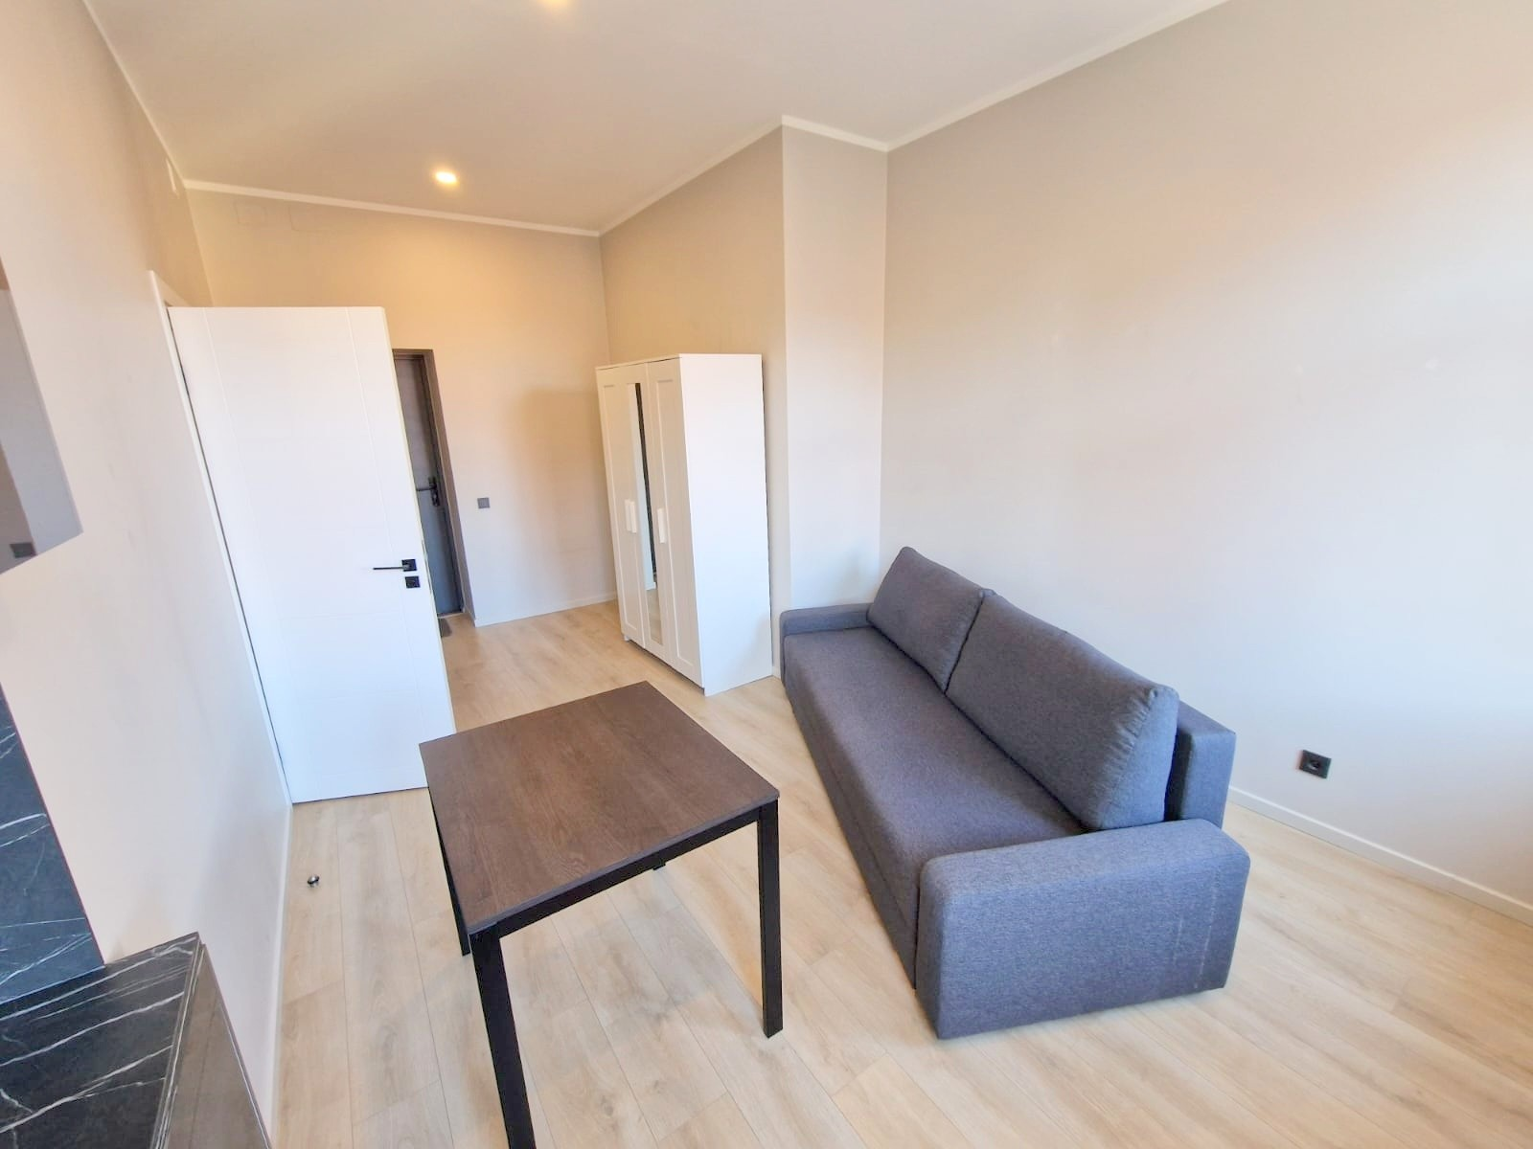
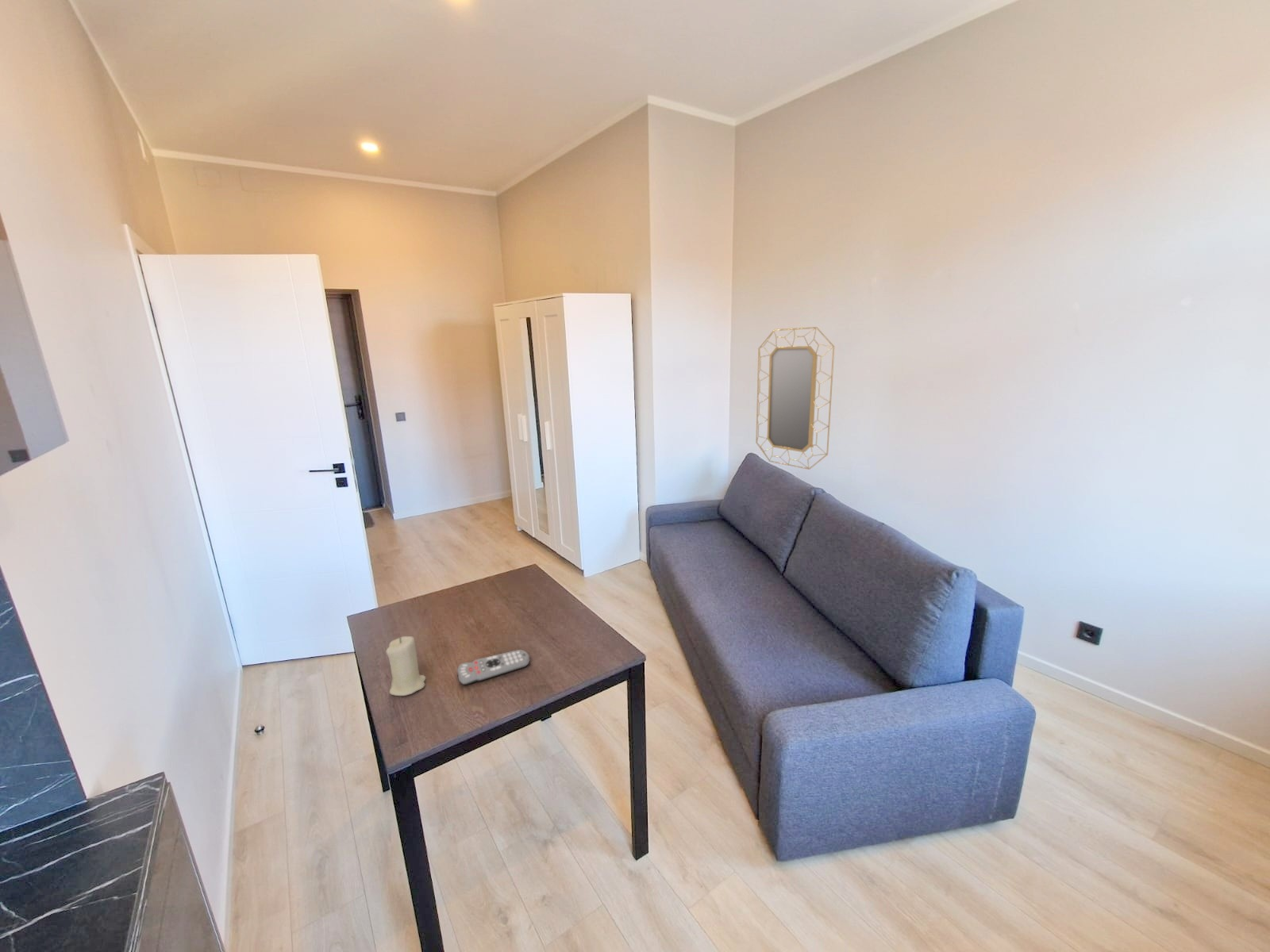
+ candle (404, 662)
+ remote control (494, 666)
+ home mirror (789, 399)
